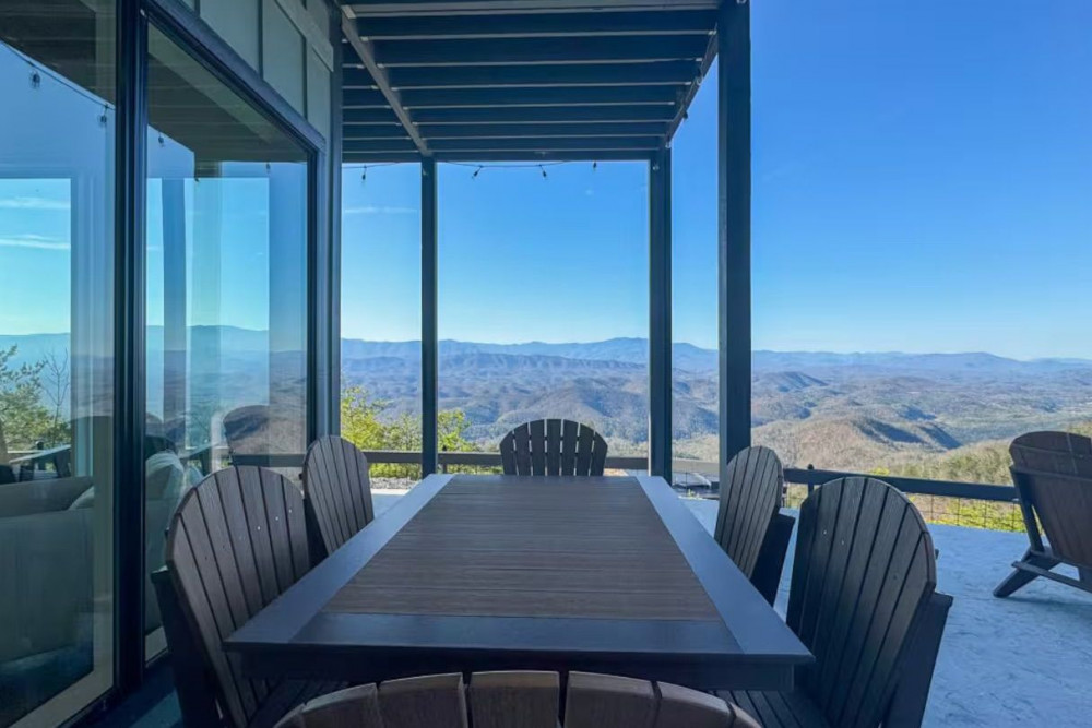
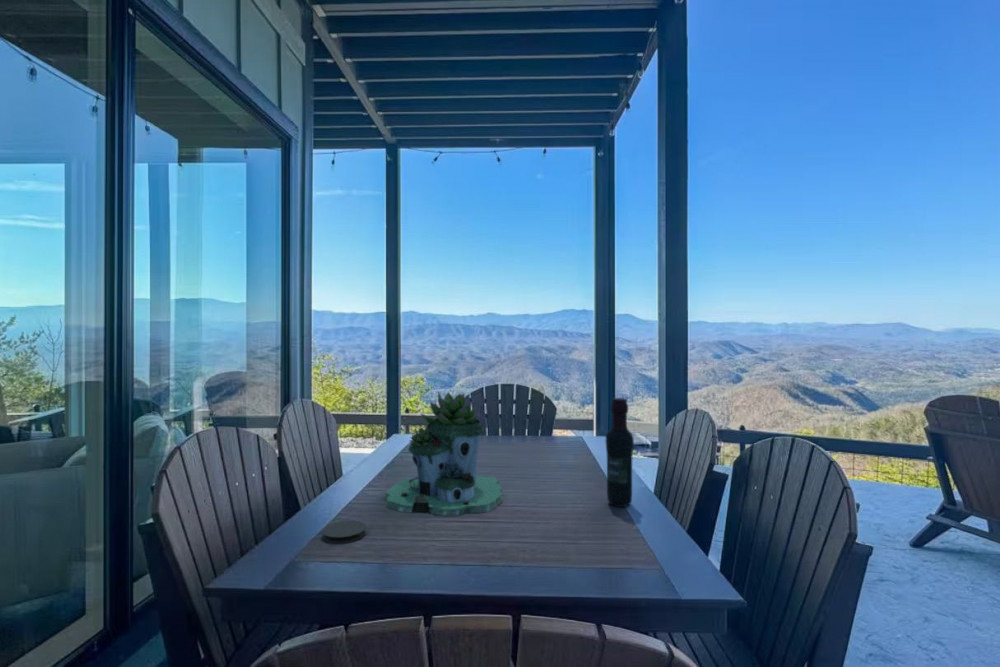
+ coaster (344, 531)
+ succulent planter (444, 444)
+ wine bottle (619, 451)
